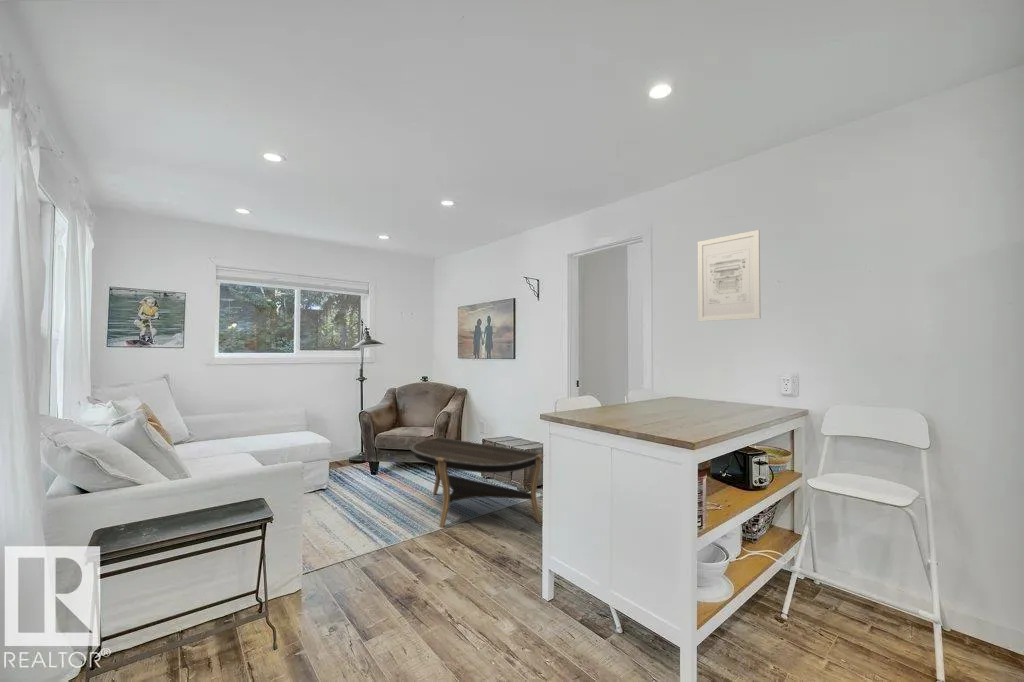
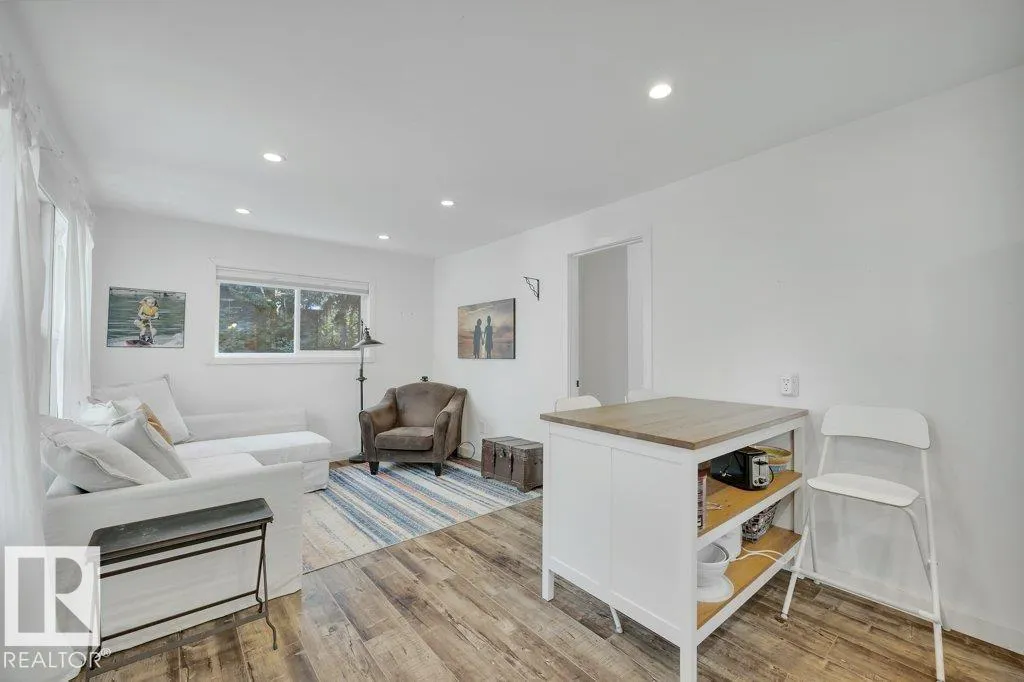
- coffee table (464, 483)
- wall art (727, 278)
